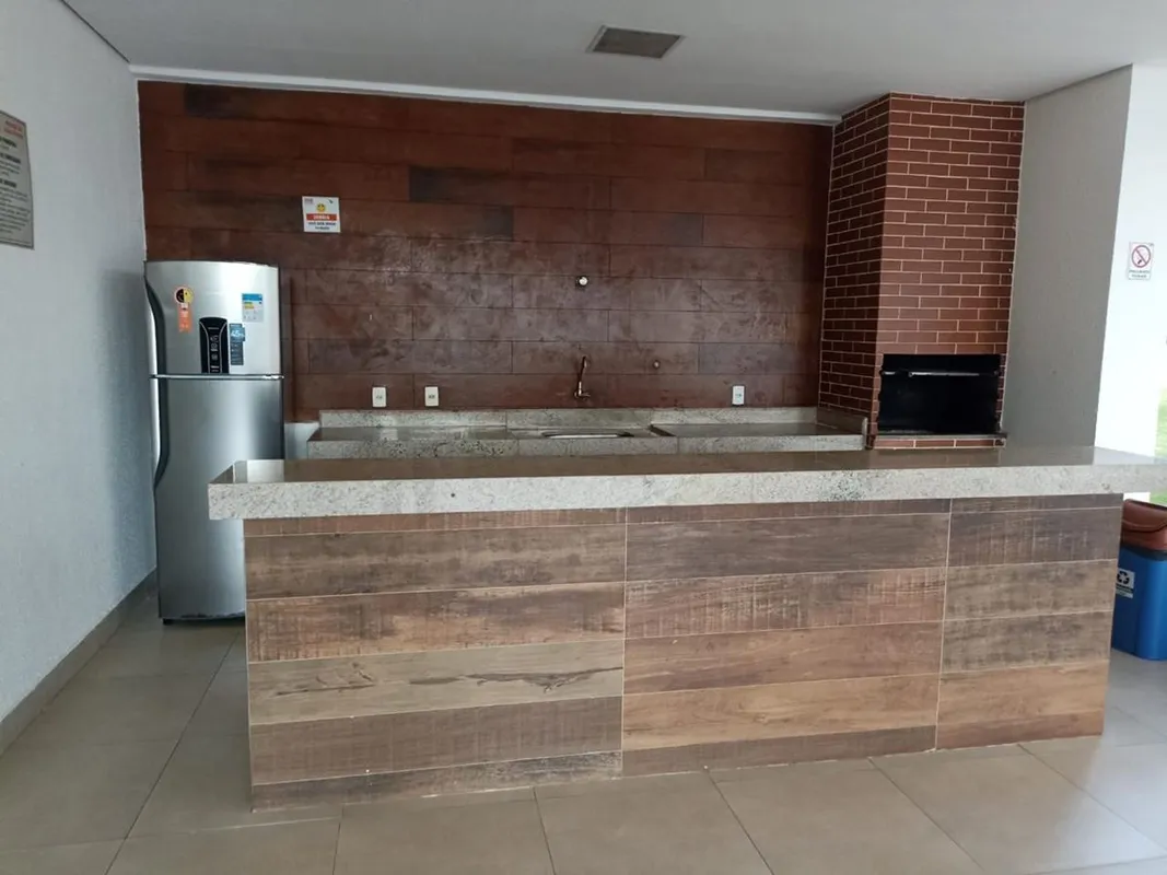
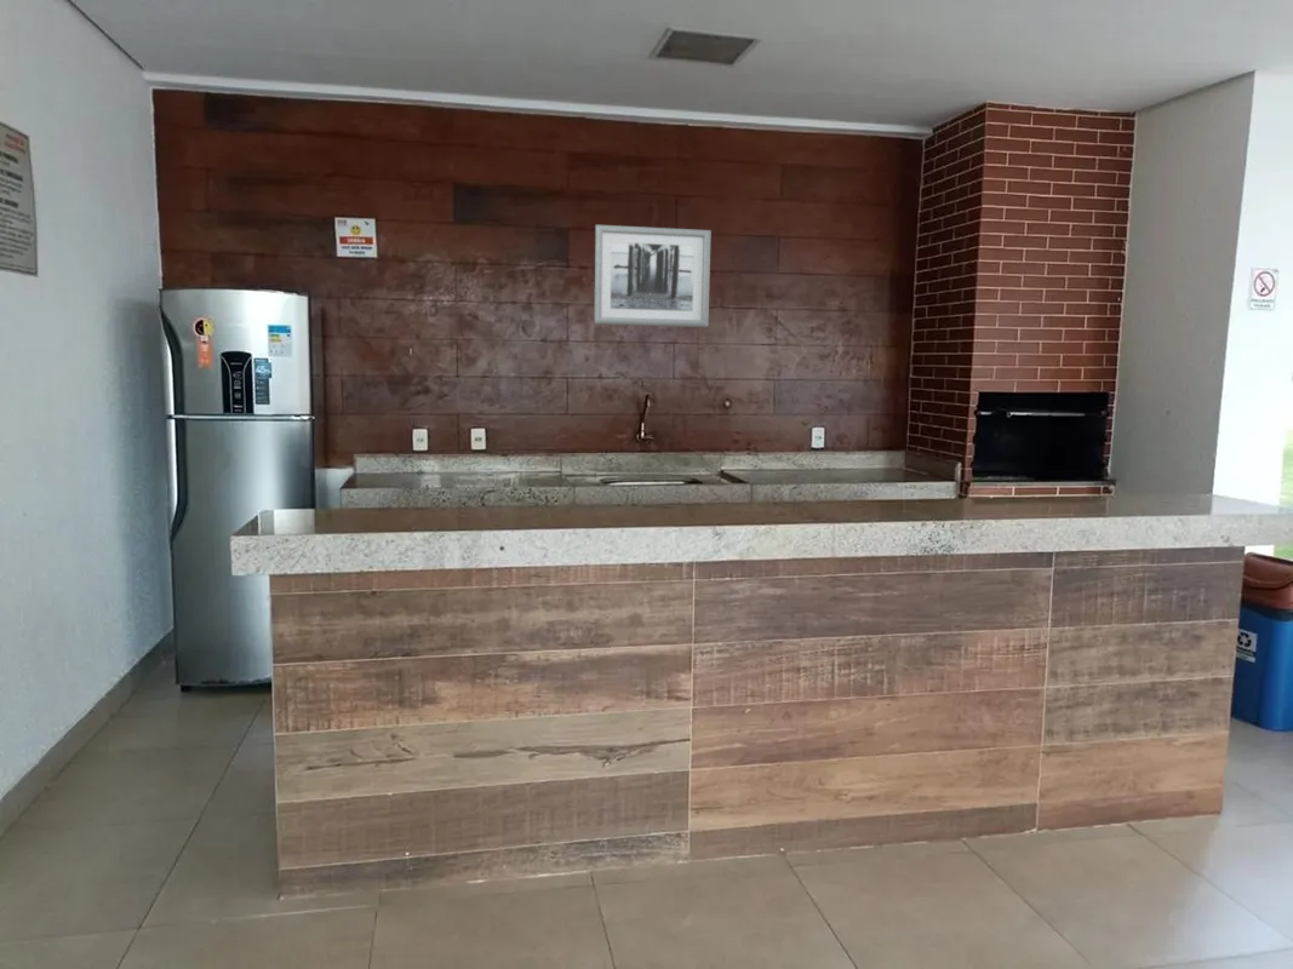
+ wall art (652, 276)
